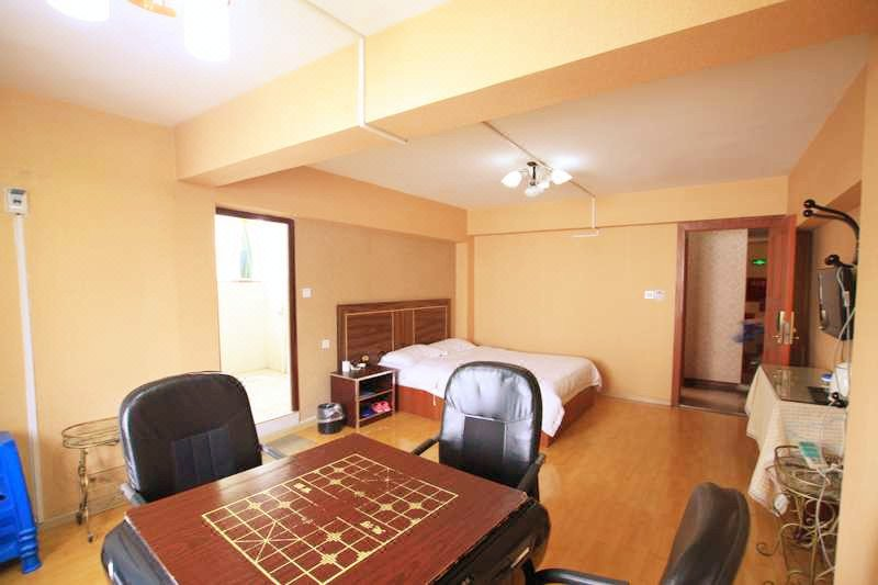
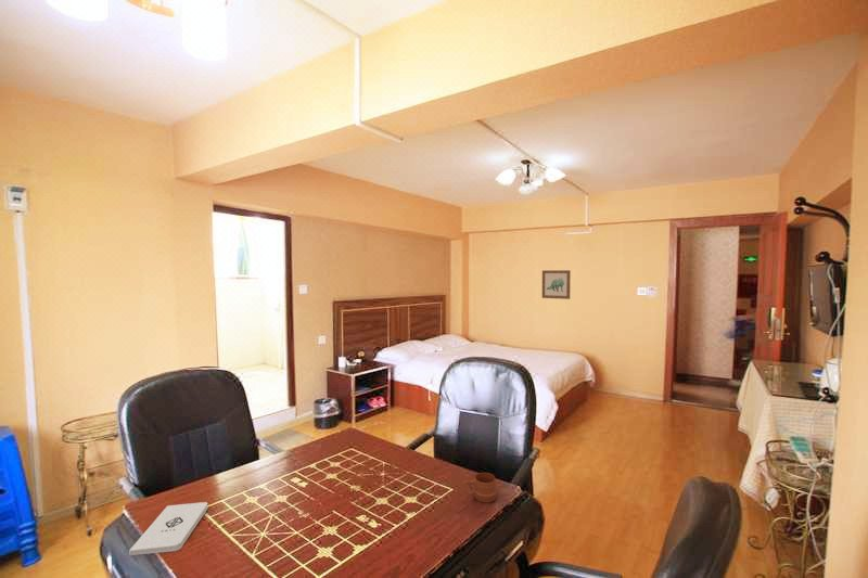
+ mug (478, 487)
+ notepad (173, 526)
+ wall art (556, 284)
